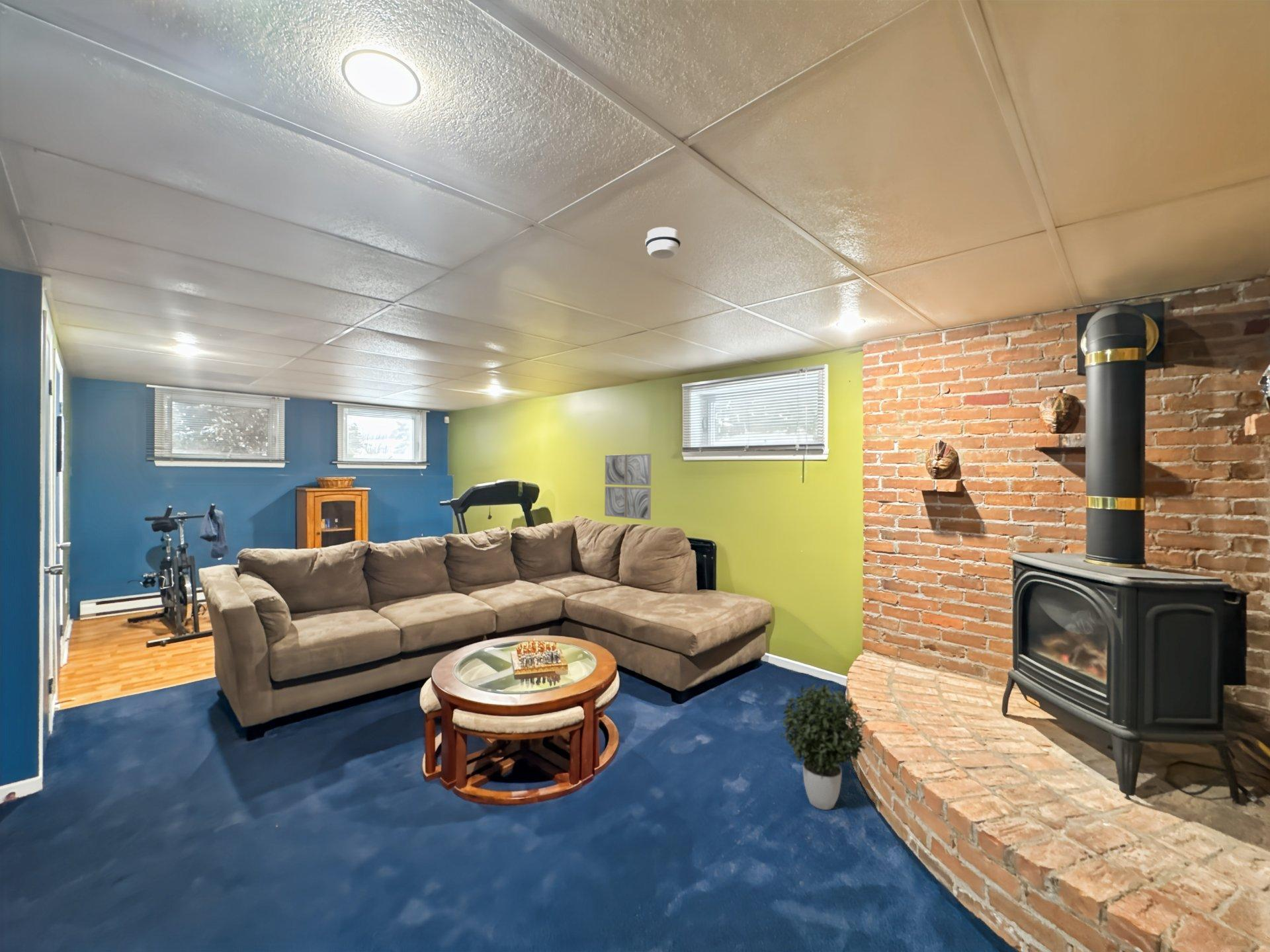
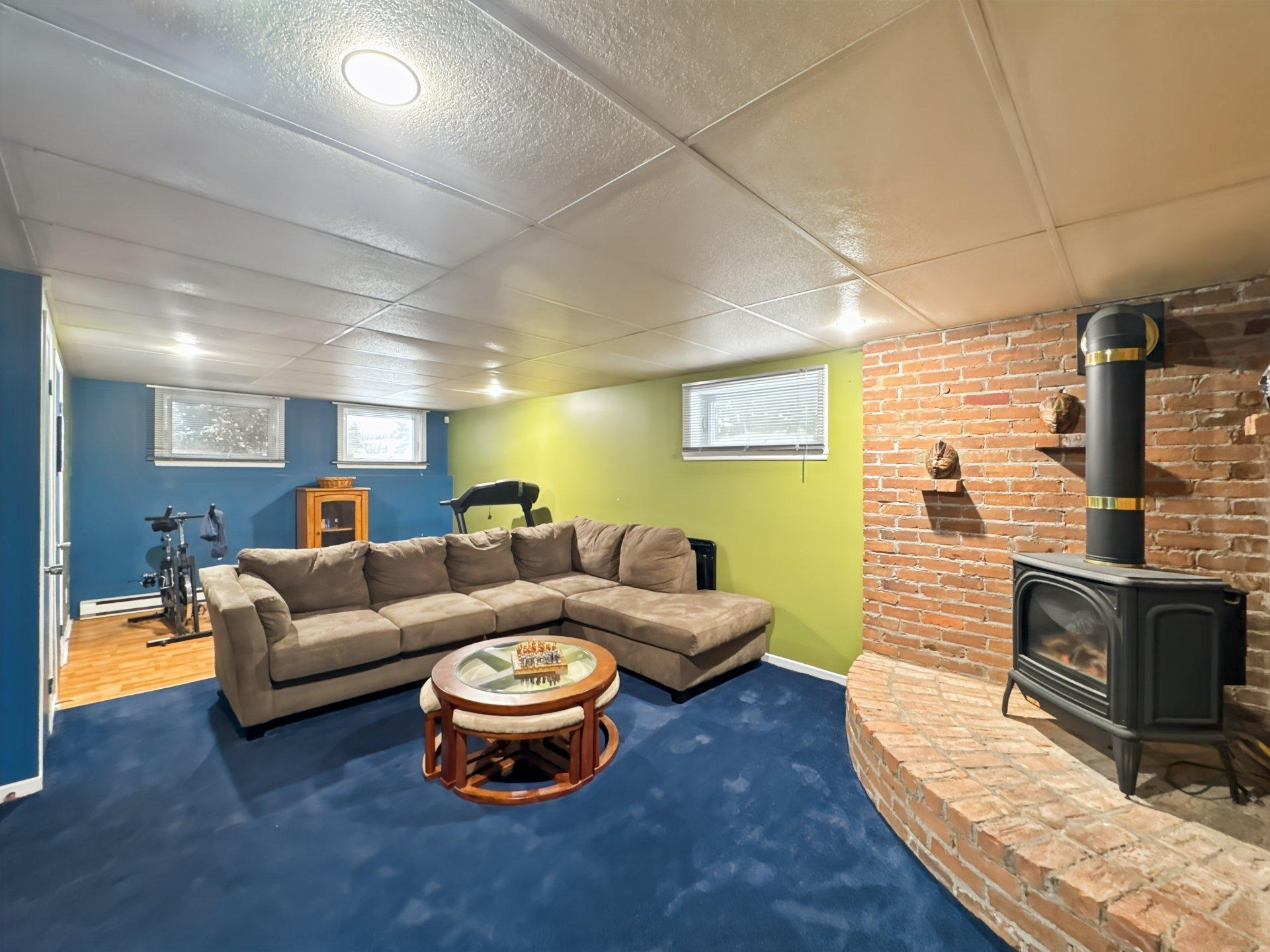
- potted plant (822, 746)
- smoke detector (663, 244)
- wall art (626, 487)
